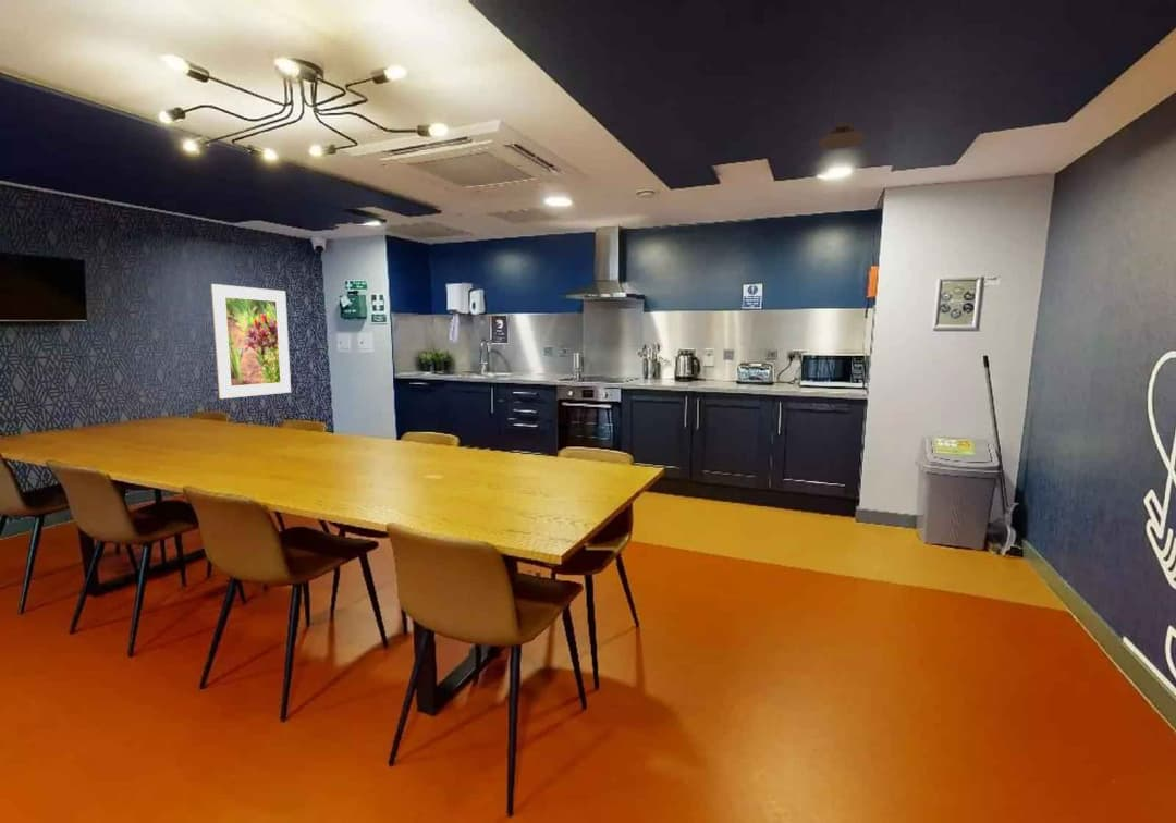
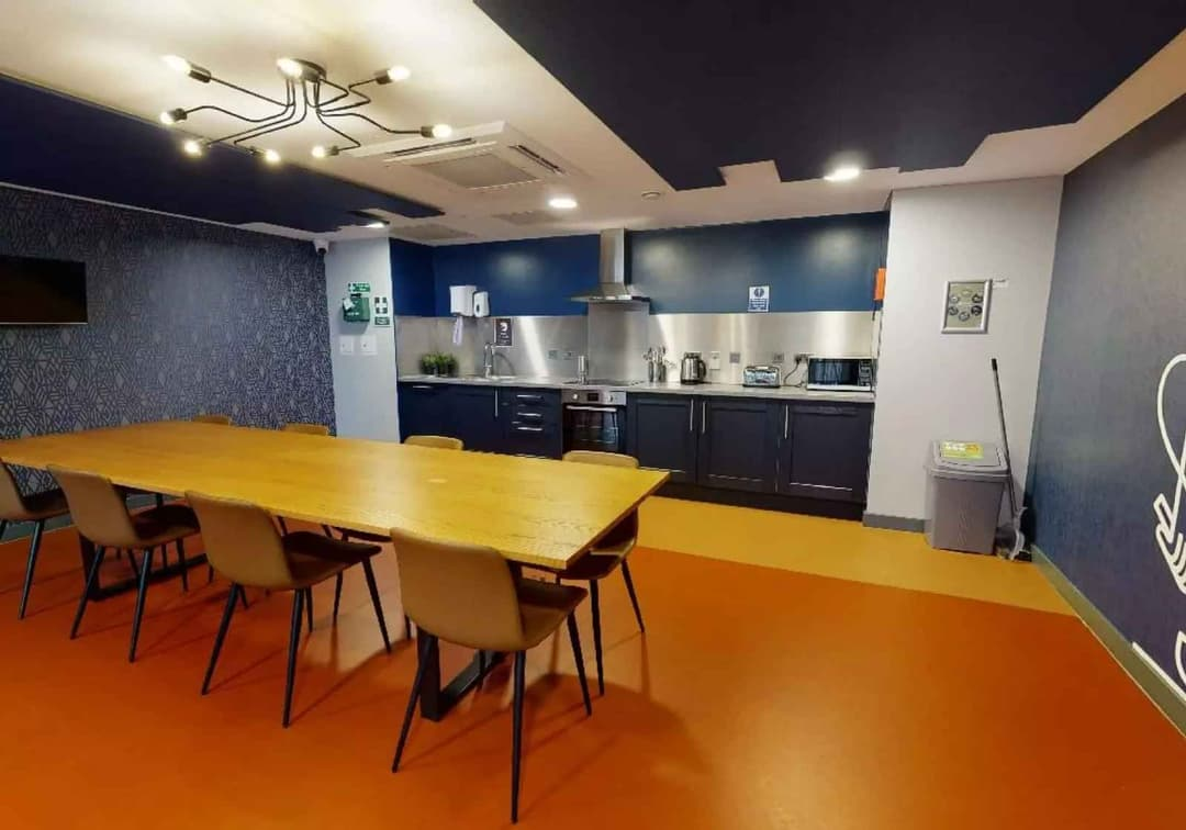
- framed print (254, 342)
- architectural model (842, 131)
